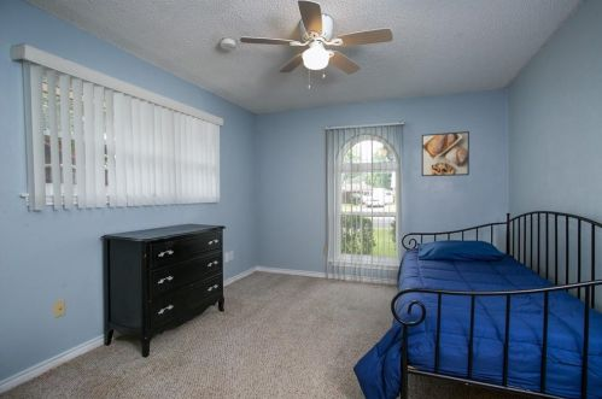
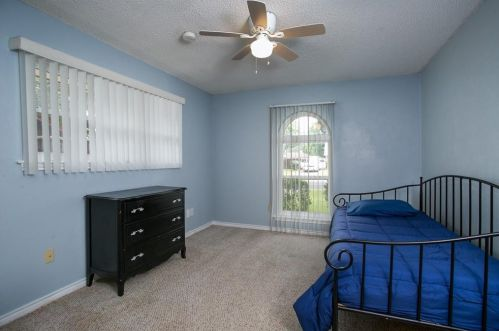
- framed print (444, 154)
